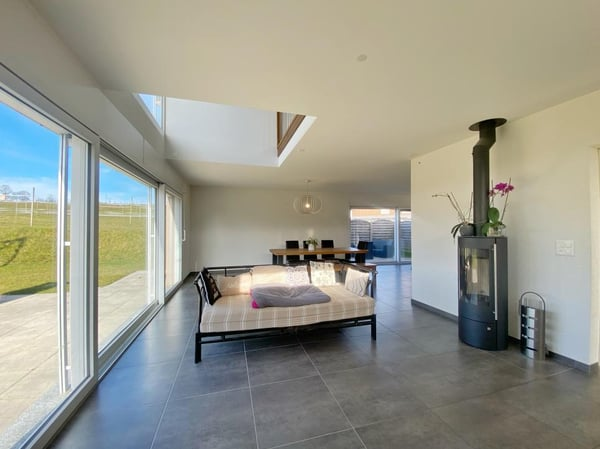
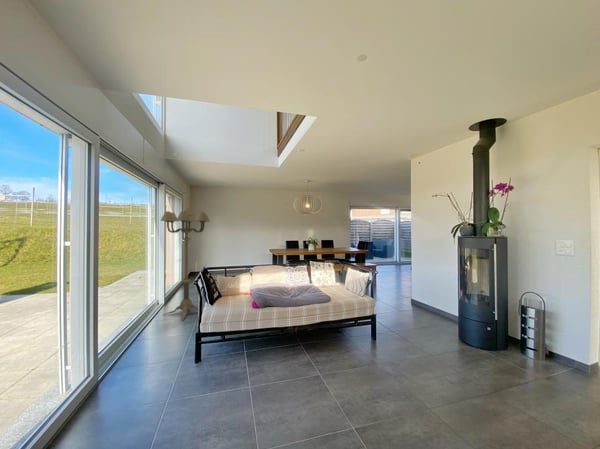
+ floor lamp (186, 259)
